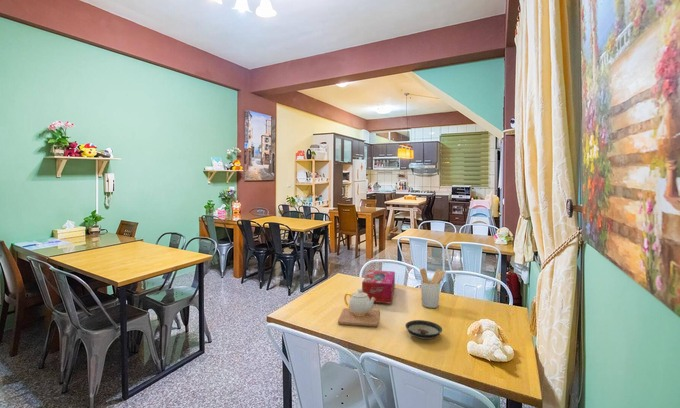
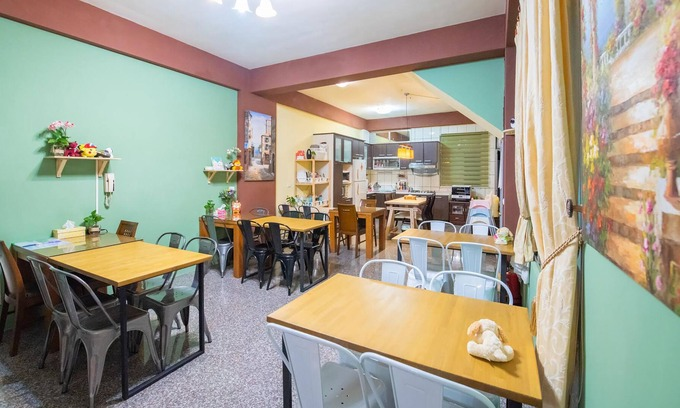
- saucer (423, 331)
- tissue box (379, 285)
- utensil holder (433, 286)
- teapot (359, 303)
